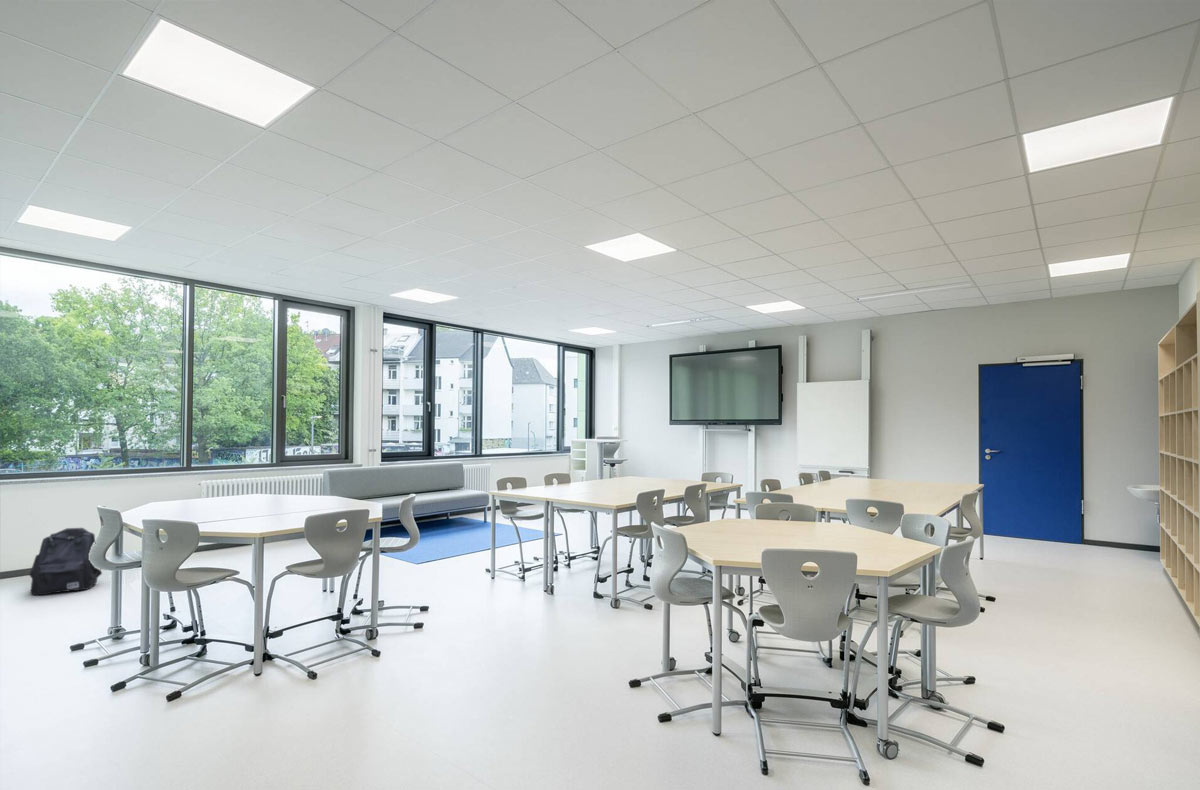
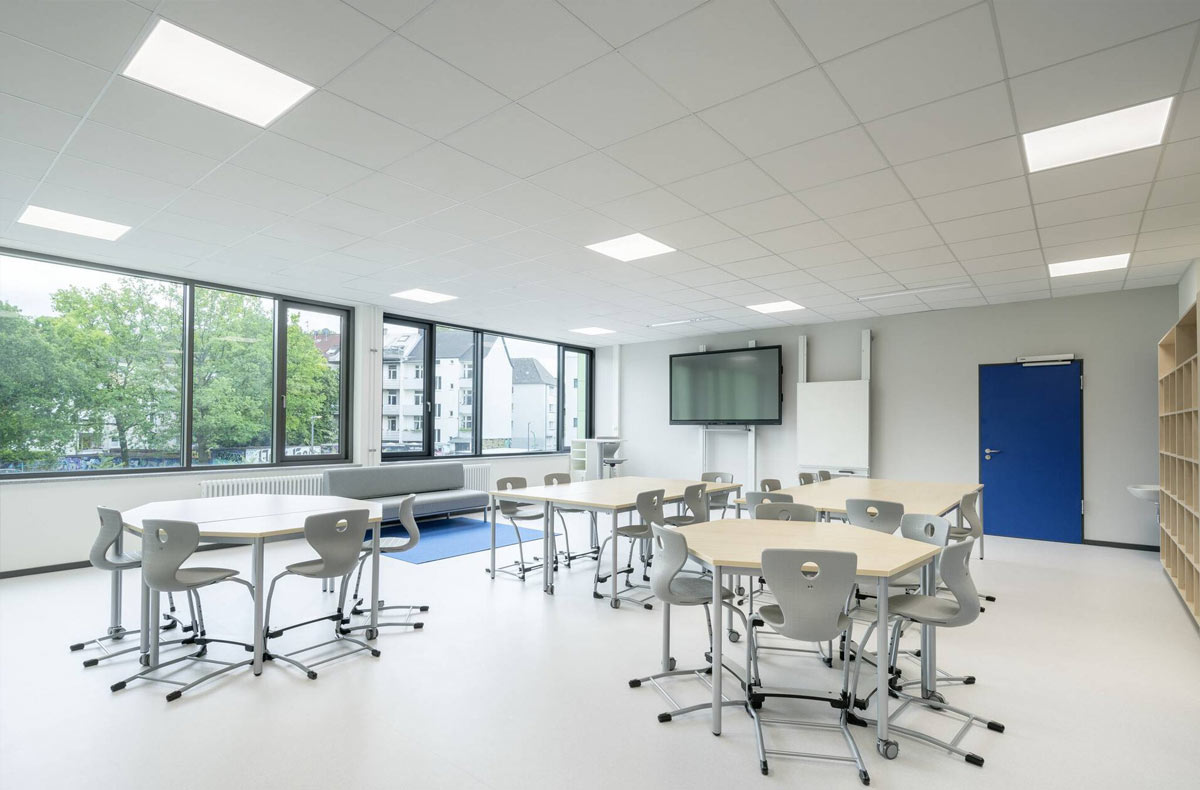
- backpack (66, 559)
